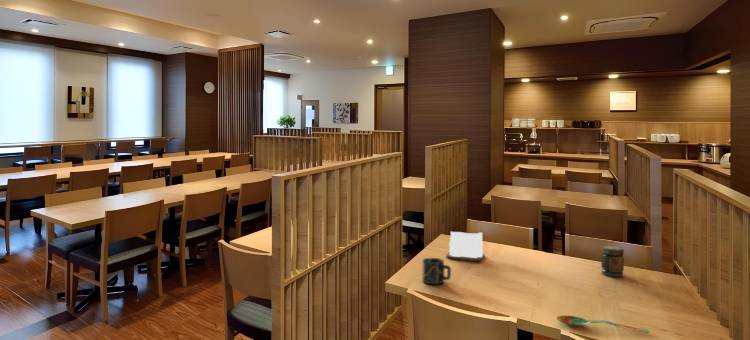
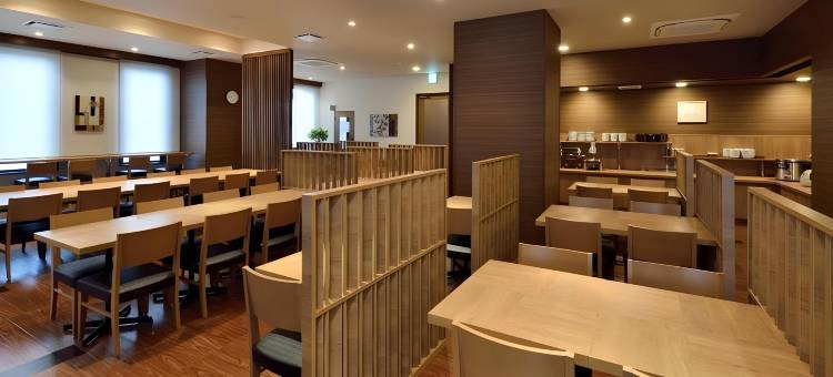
- spoon (601, 322)
- cup (436, 271)
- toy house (465, 244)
- jar (612, 261)
